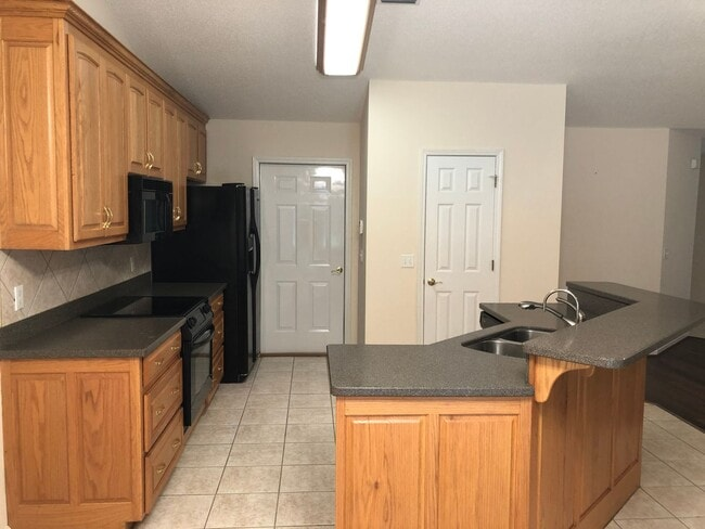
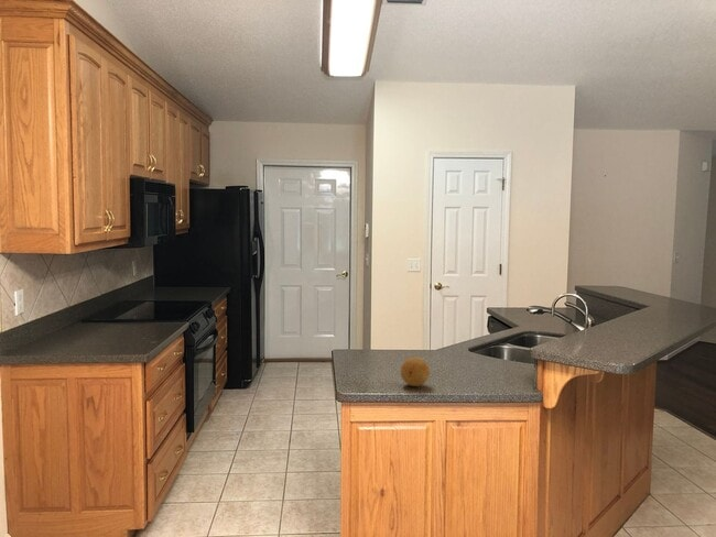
+ fruit (414, 371)
